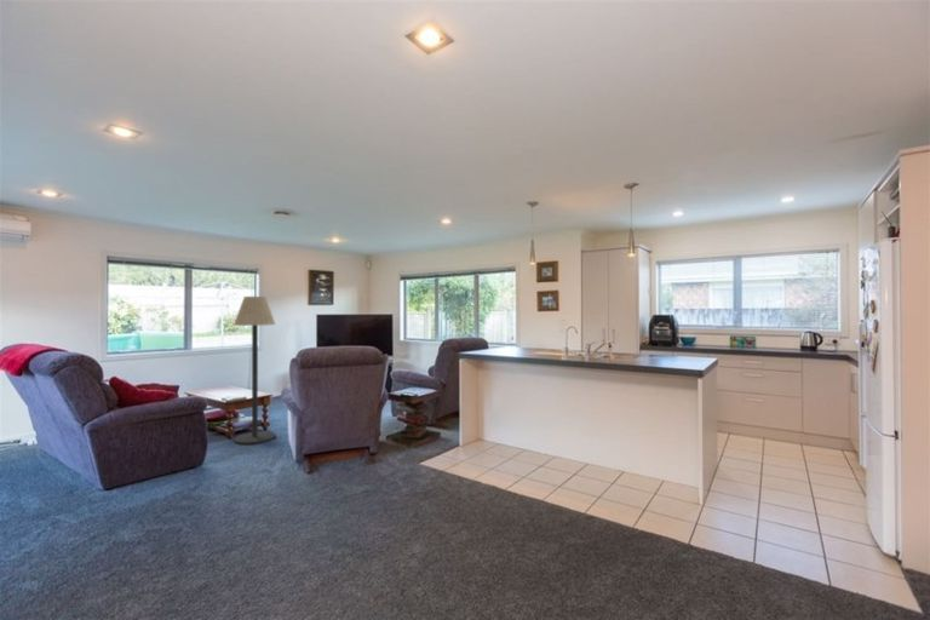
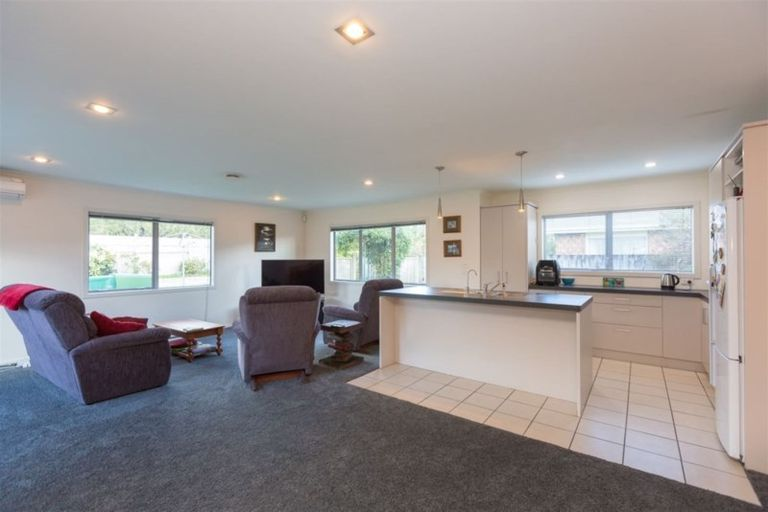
- floor lamp (254, 367)
